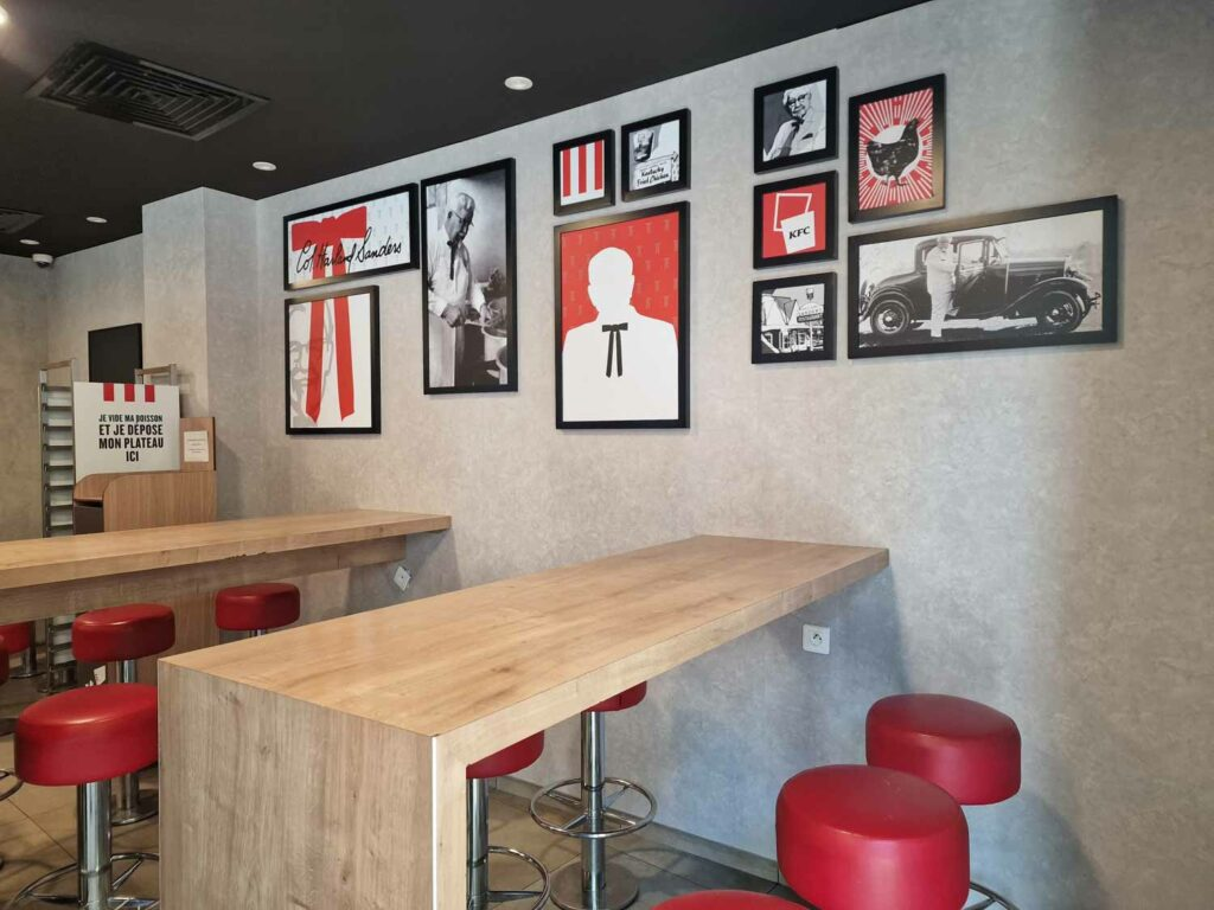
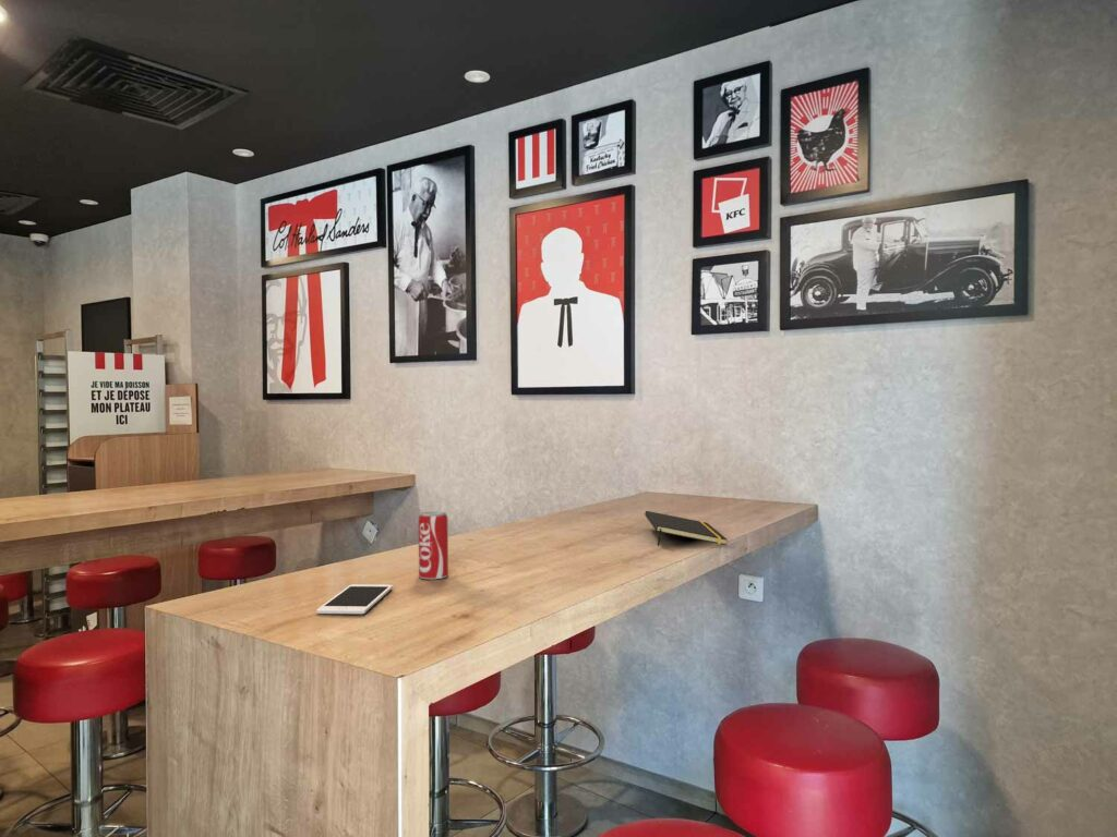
+ beverage can (433, 544)
+ notepad (683, 526)
+ cell phone (357, 597)
